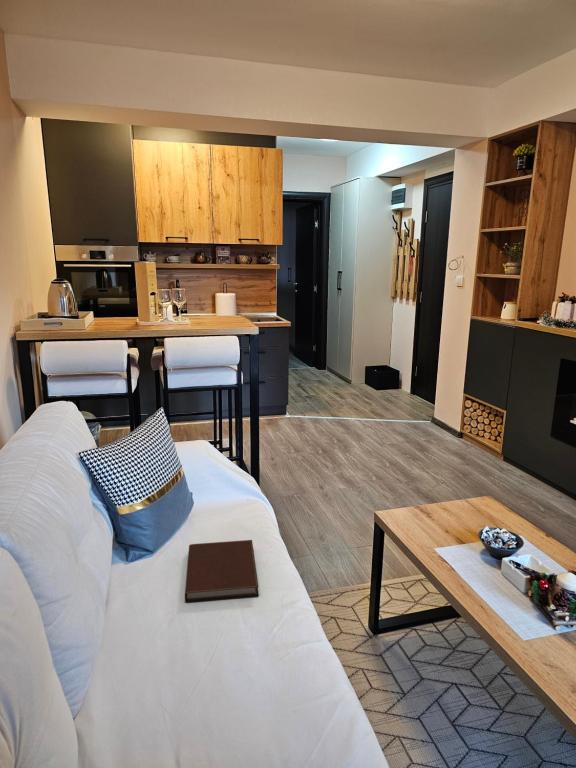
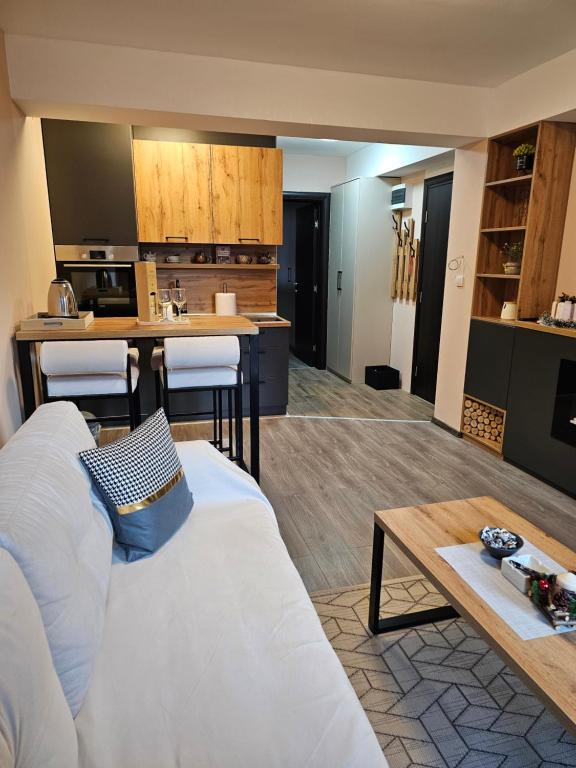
- notebook (221, 568)
